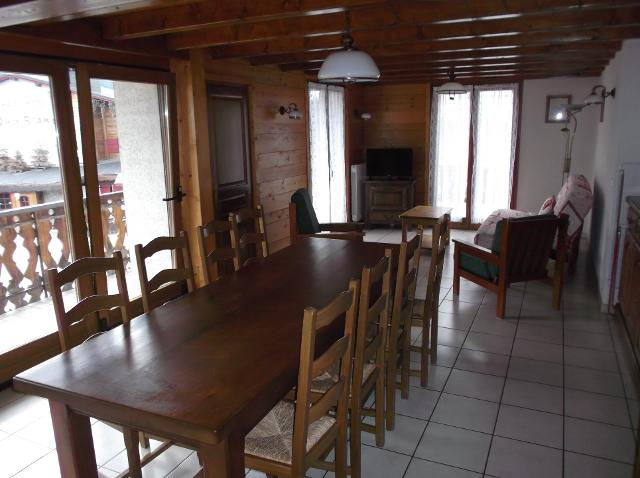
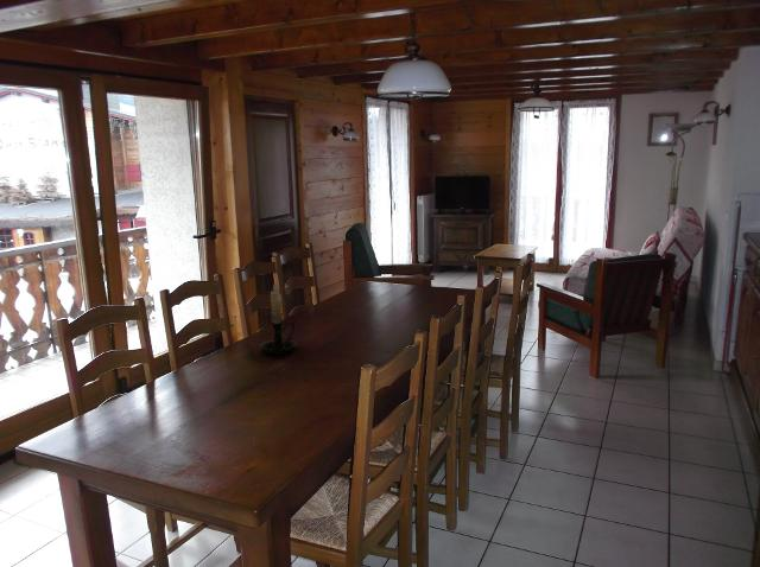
+ candle holder (280, 314)
